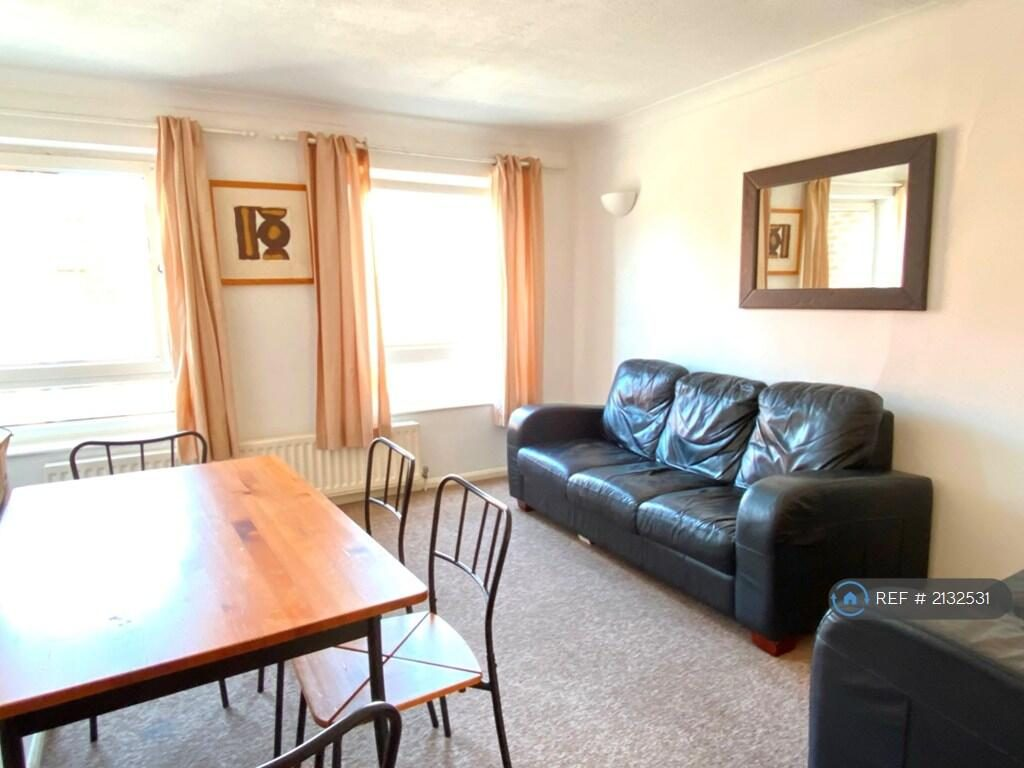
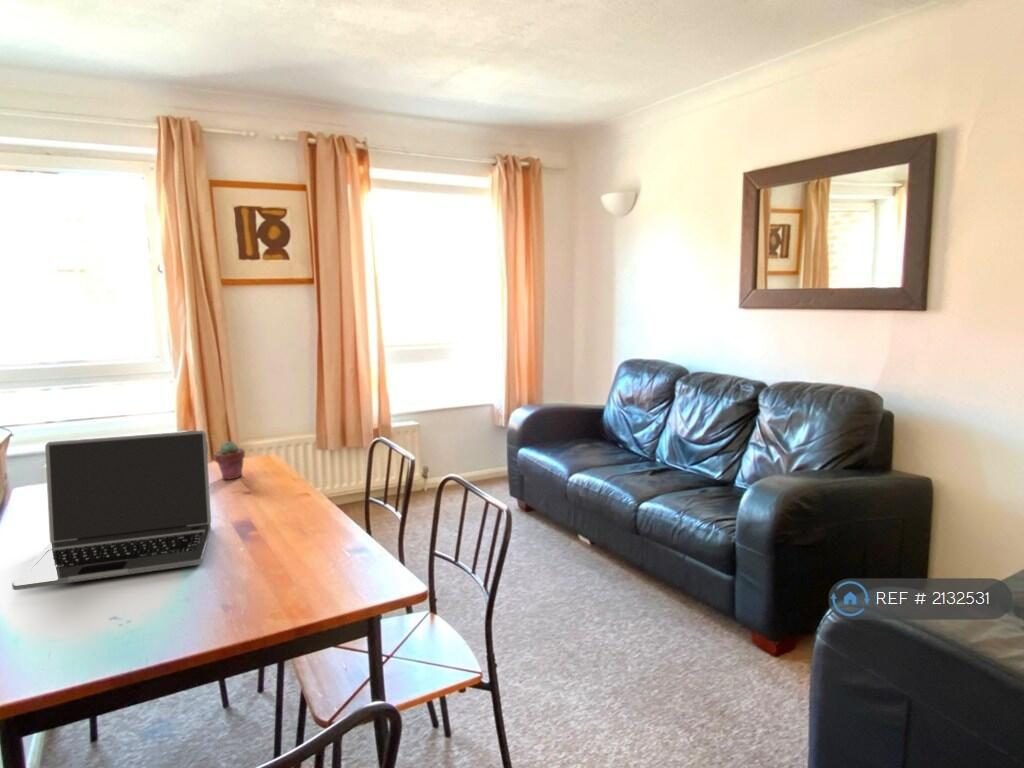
+ laptop (120, 501)
+ potted succulent (230, 458)
